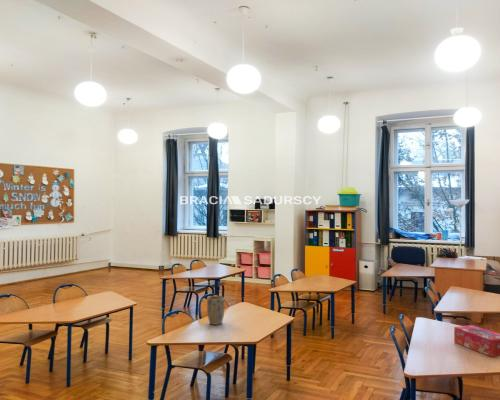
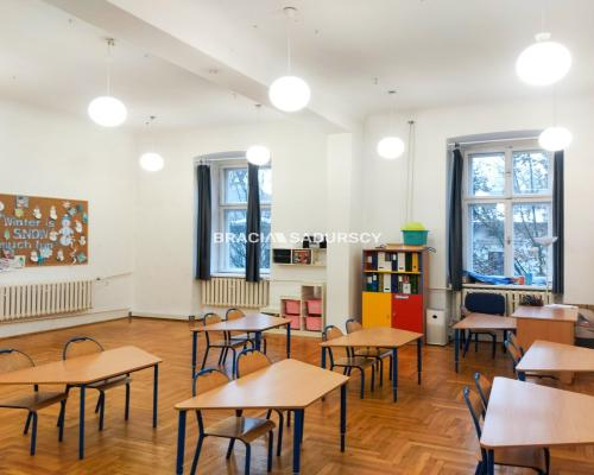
- plant pot (215, 310)
- tissue box (481, 340)
